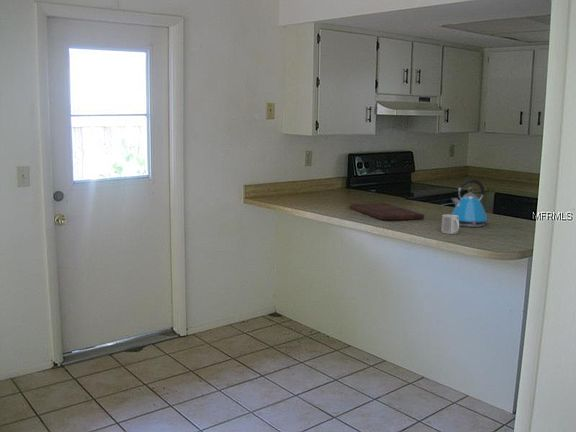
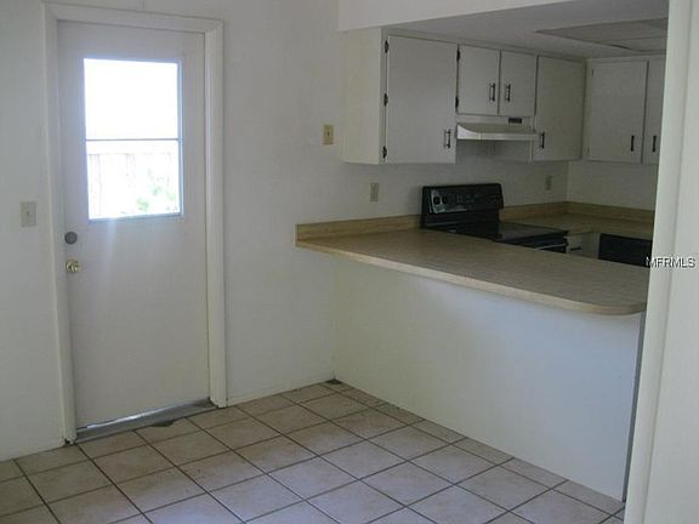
- mug (452, 224)
- kettle (471, 201)
- cutting board (383, 210)
